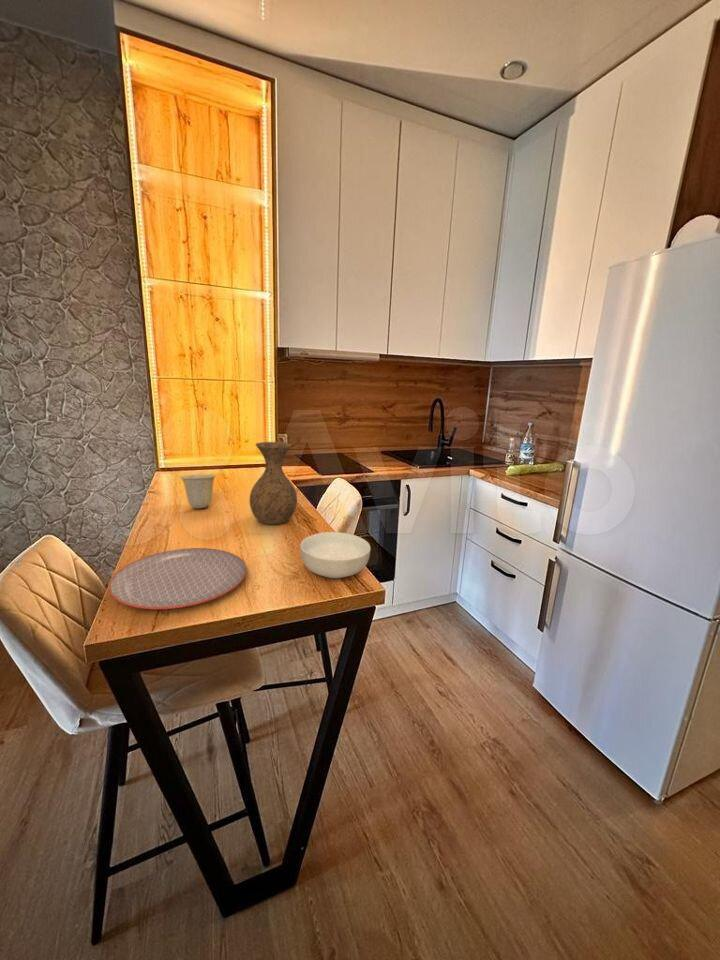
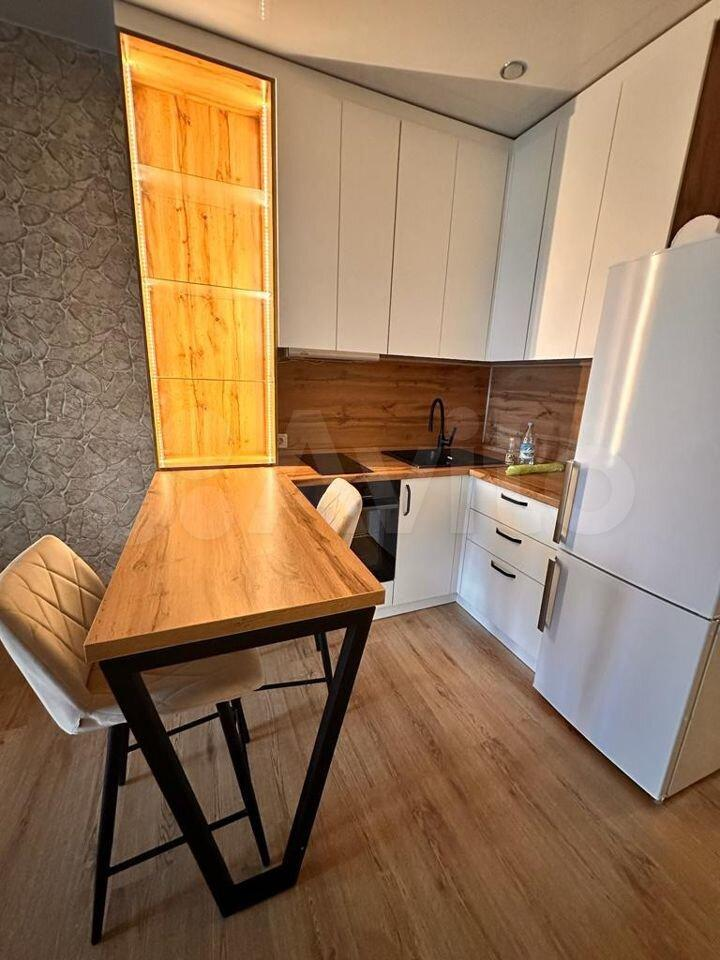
- cereal bowl (335, 557)
- plate (182, 577)
- cup (198, 490)
- vase (273, 483)
